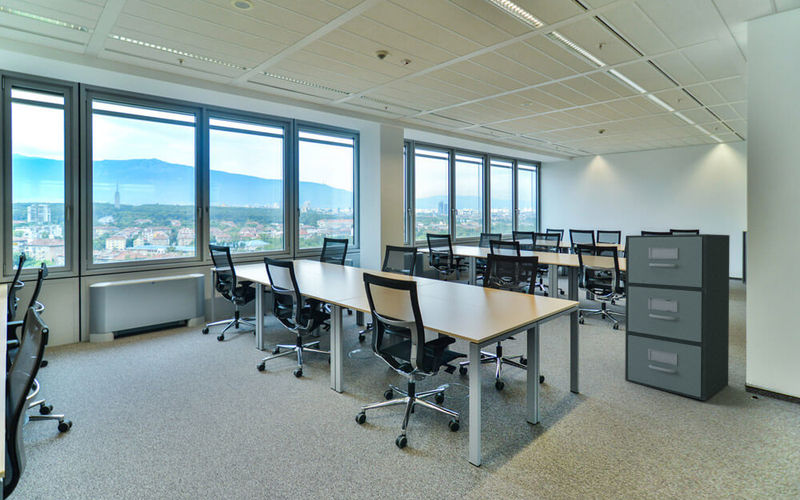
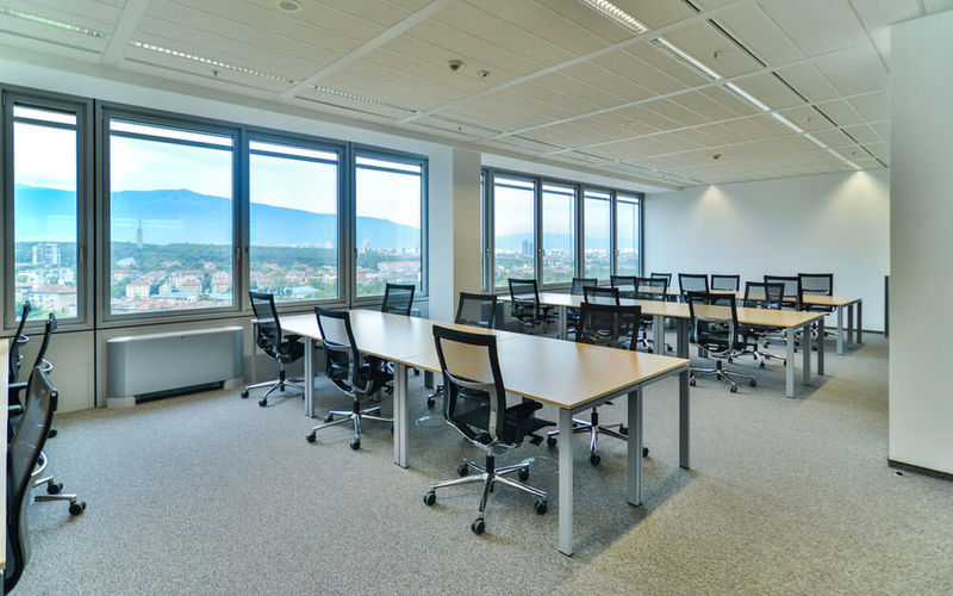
- filing cabinet (675, 309)
